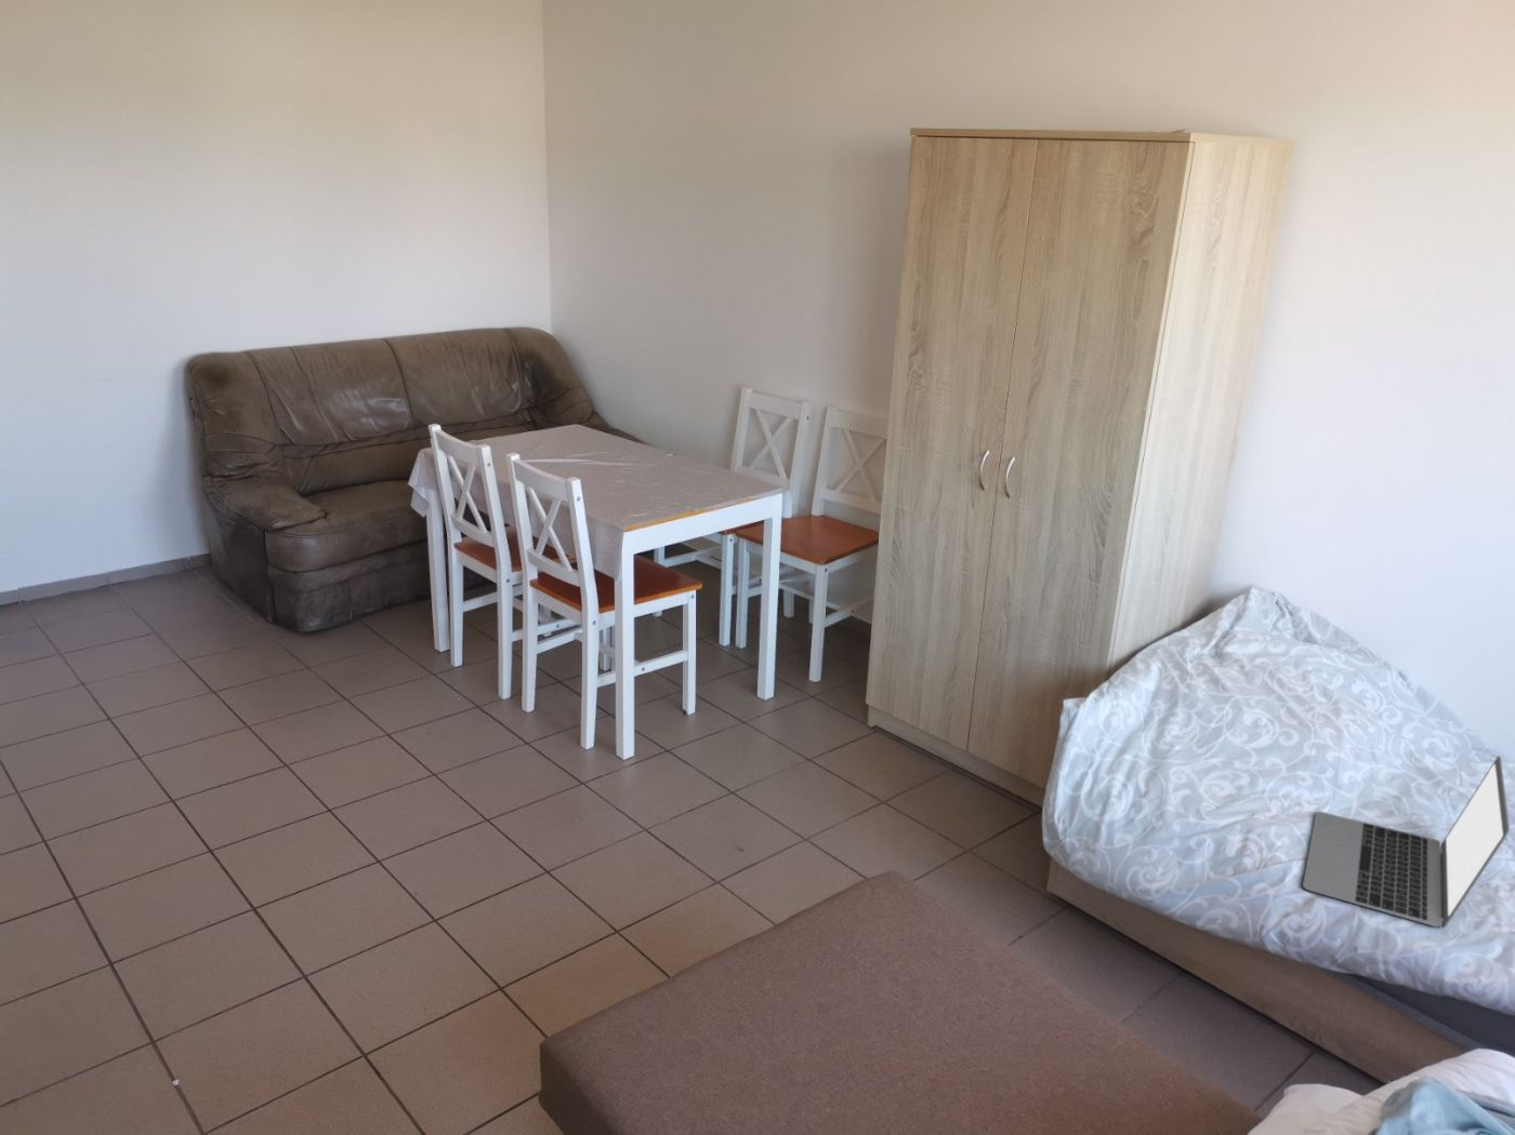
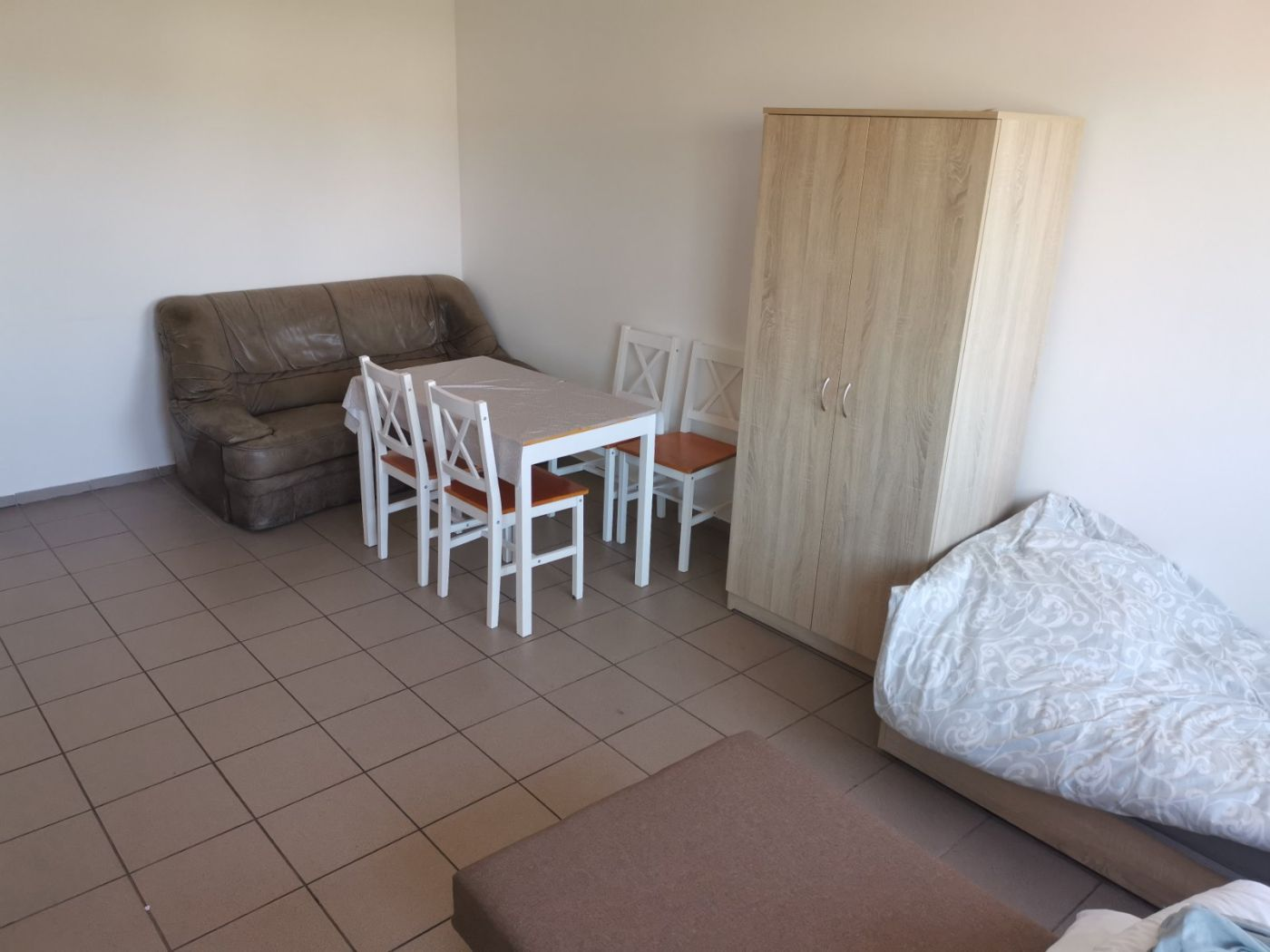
- laptop (1398, 830)
